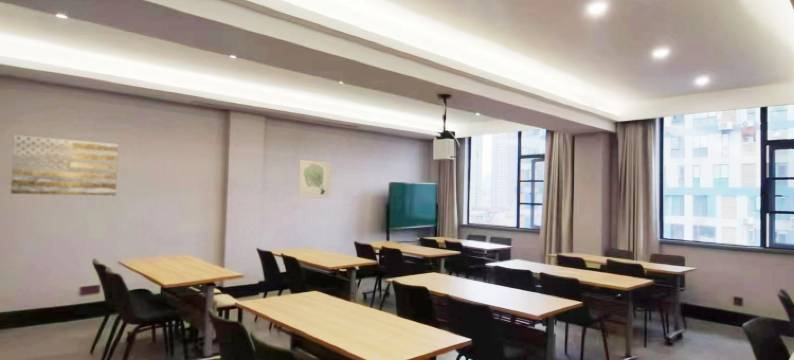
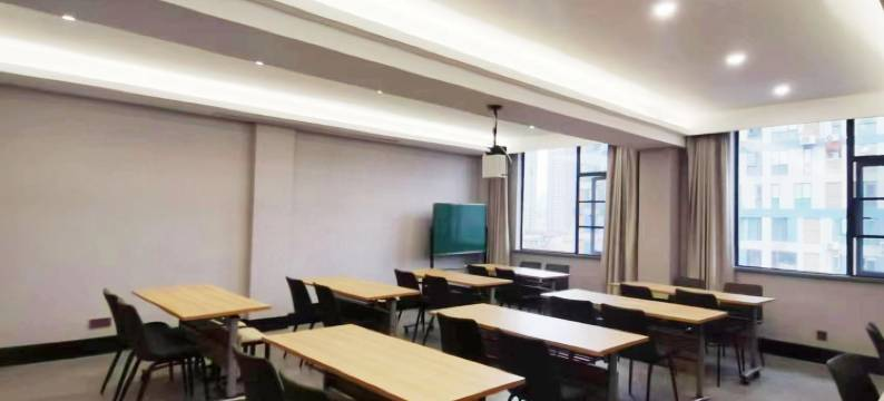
- wall art (68, 167)
- wall art (315, 179)
